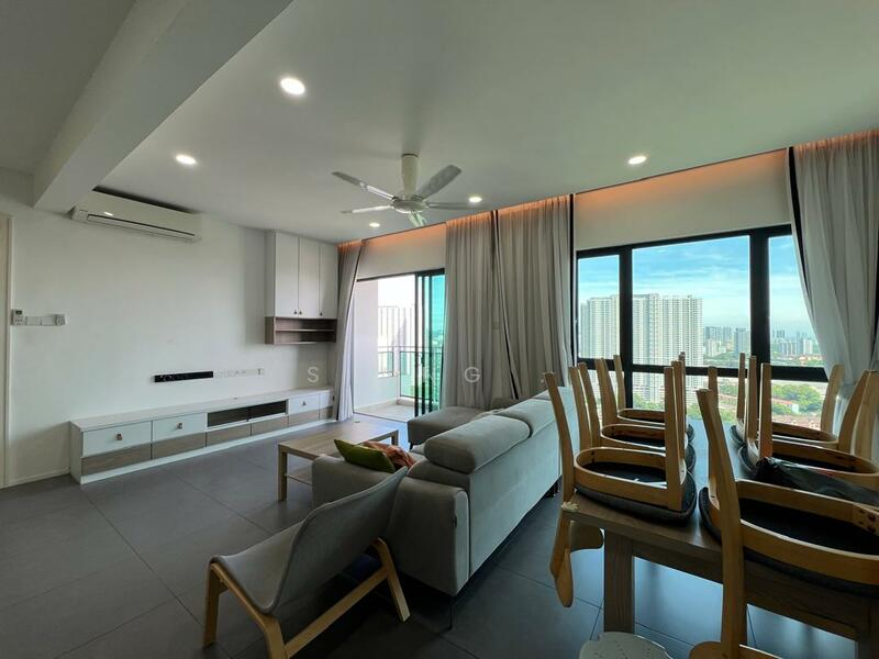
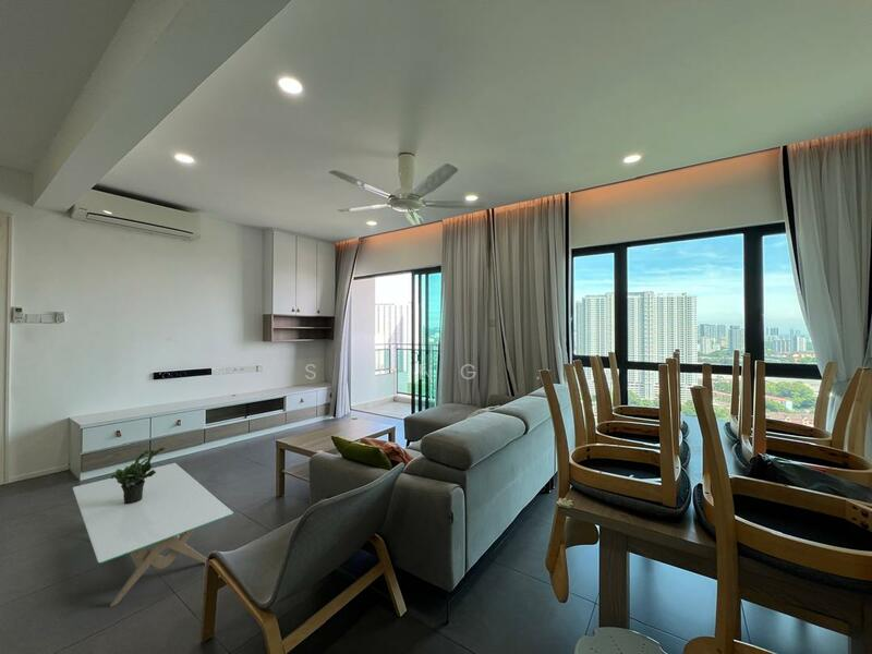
+ coffee table (146, 524)
+ potted plant (138, 473)
